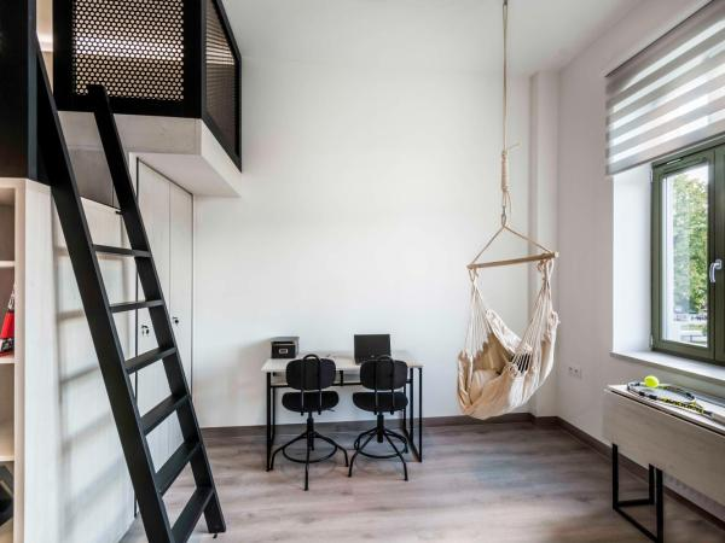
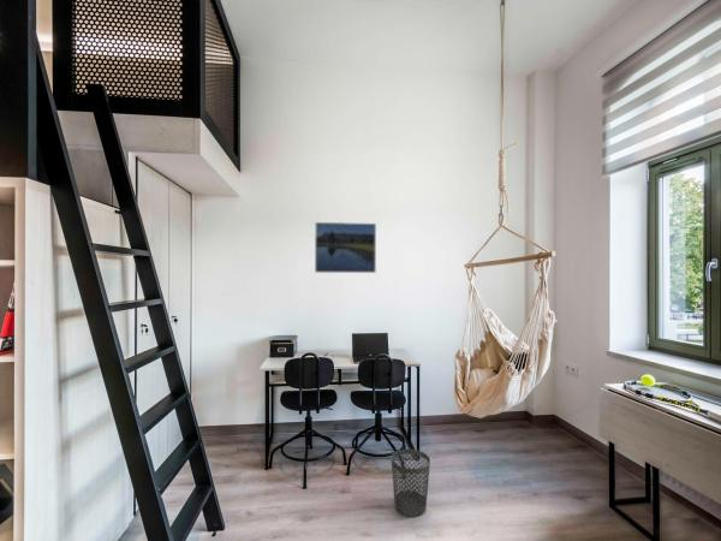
+ wastebasket (410, 482)
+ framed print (345, 248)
